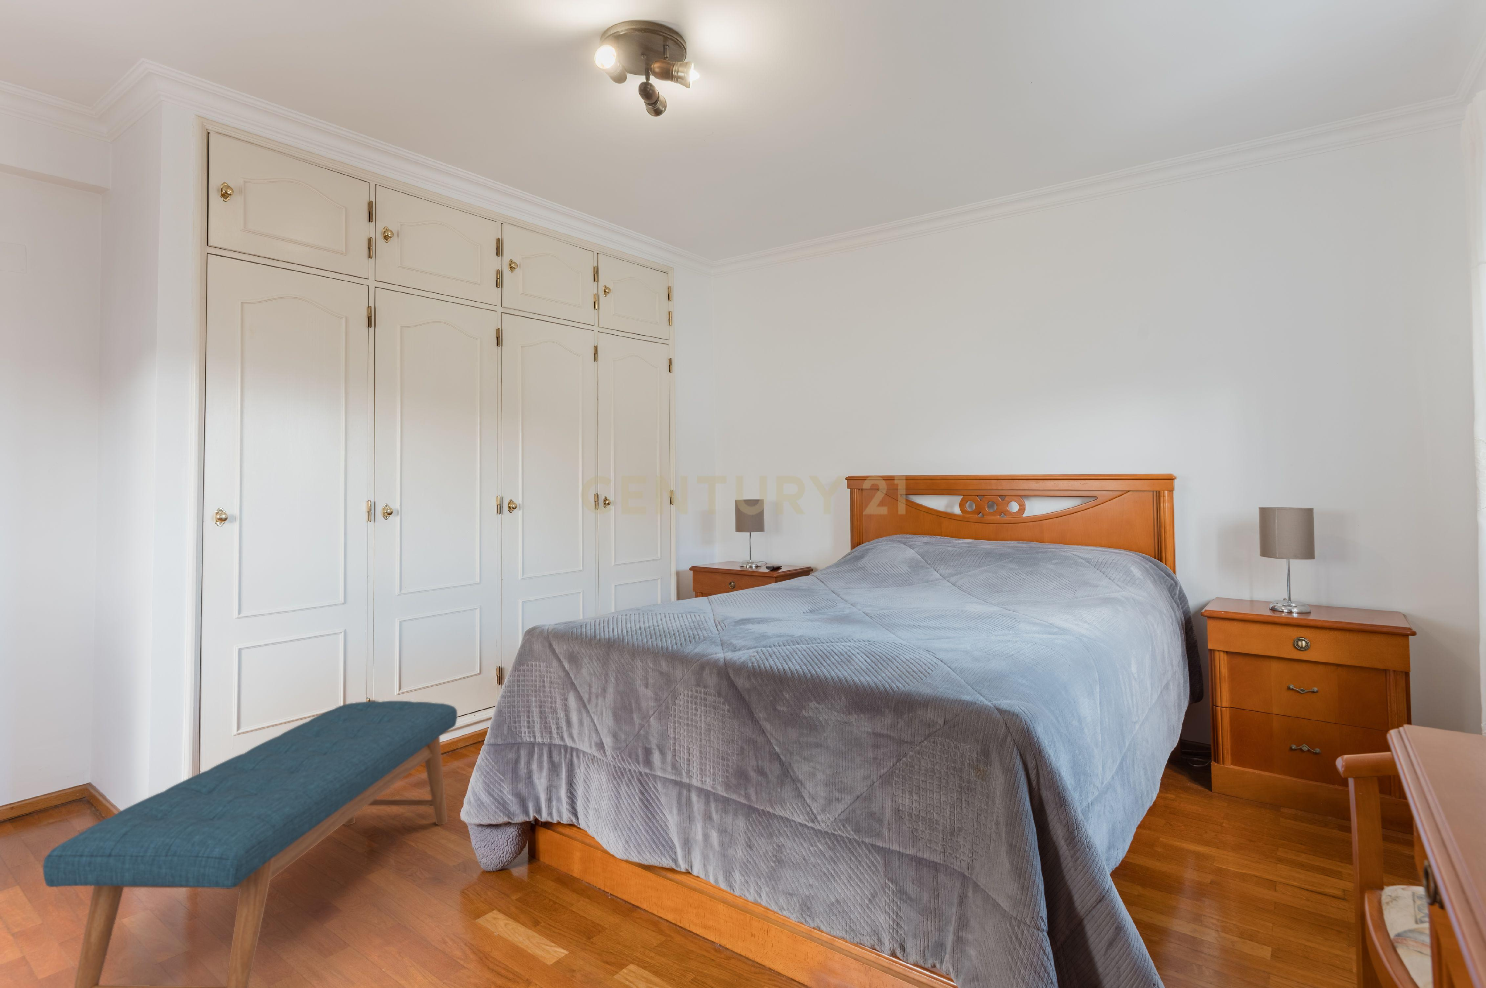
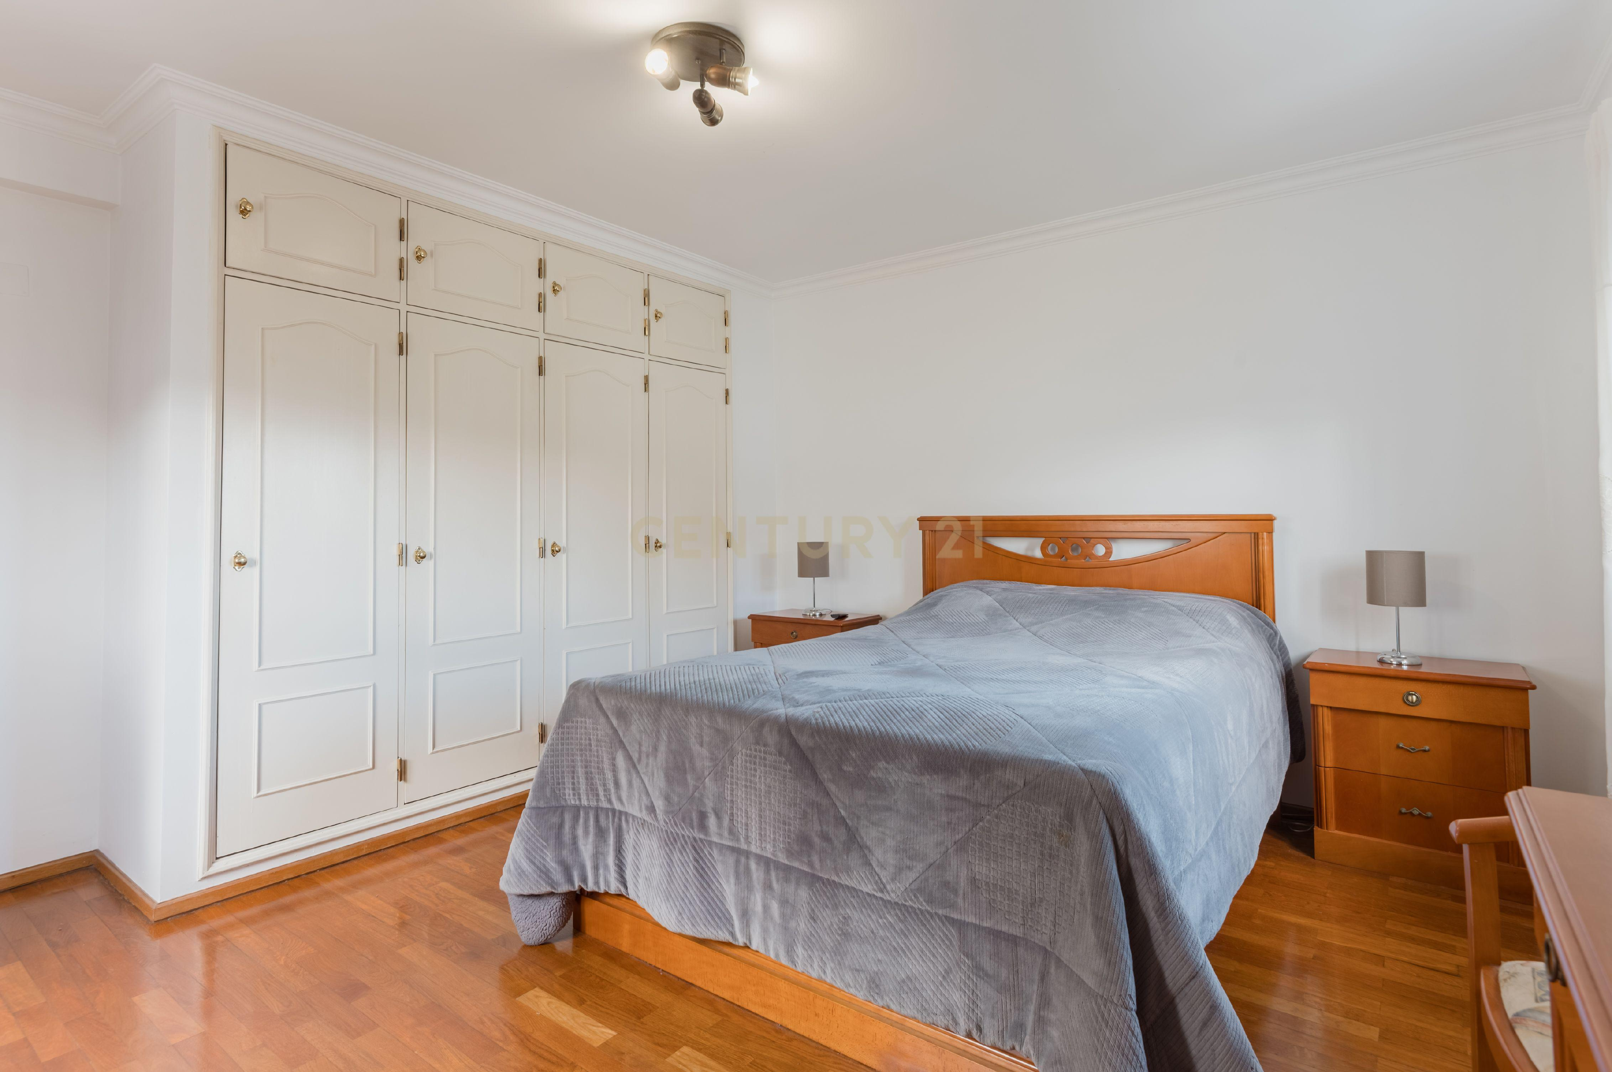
- bench (304, 825)
